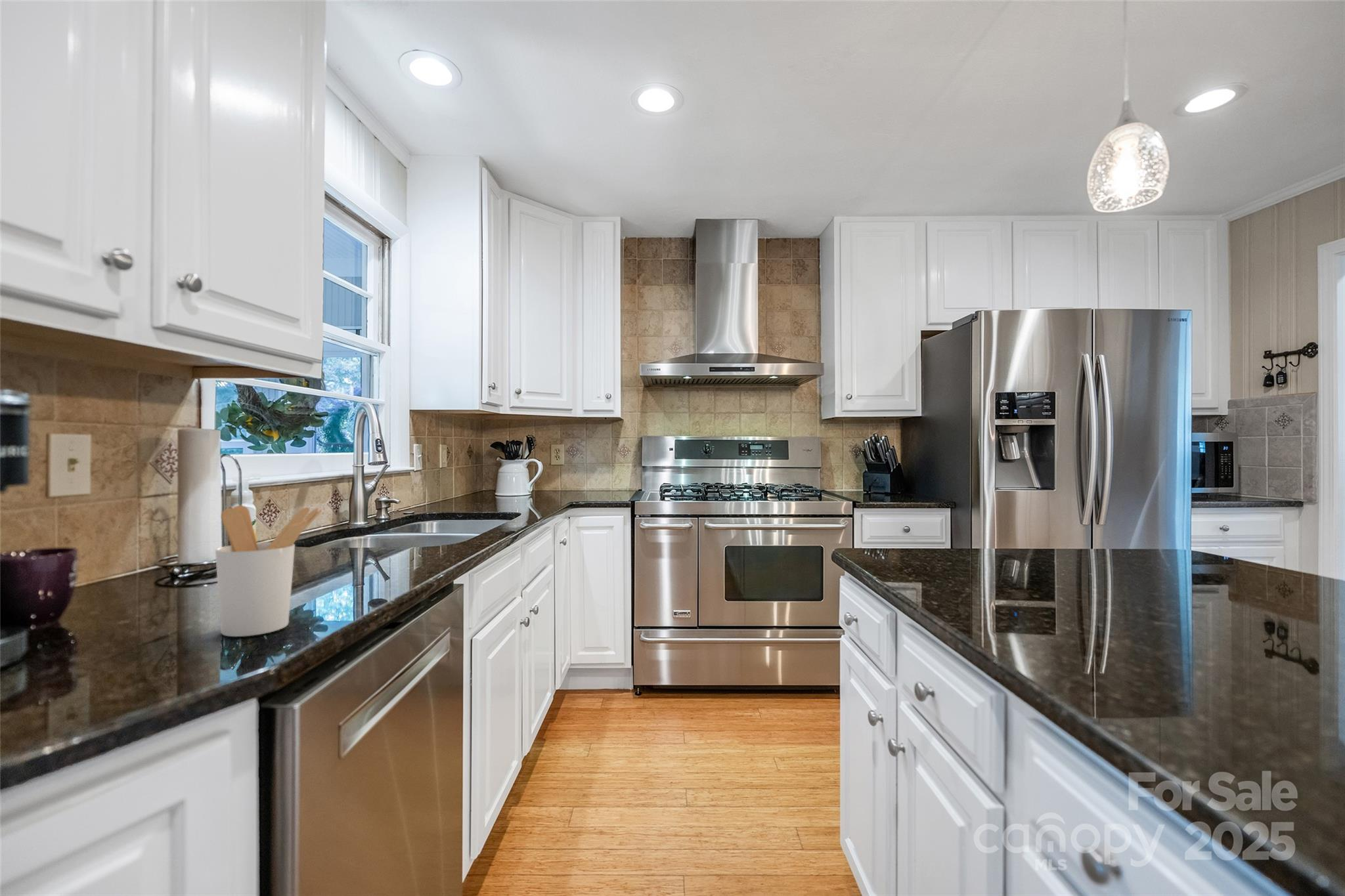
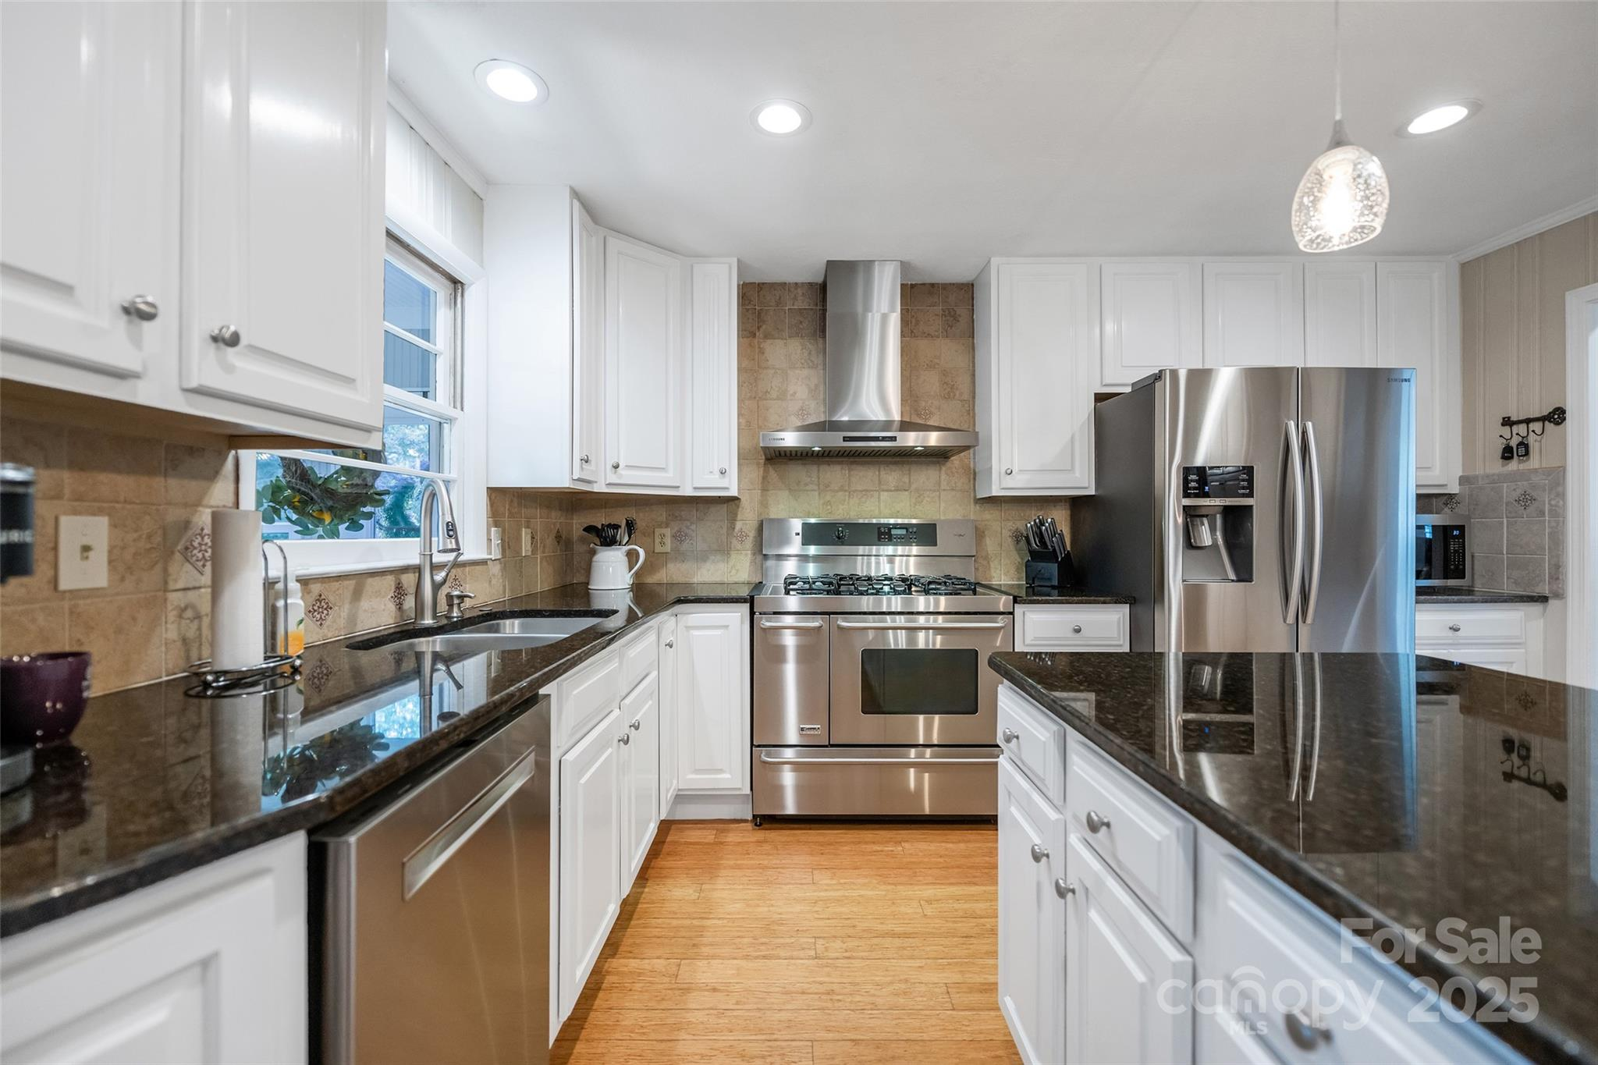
- utensil holder (273, 565)
